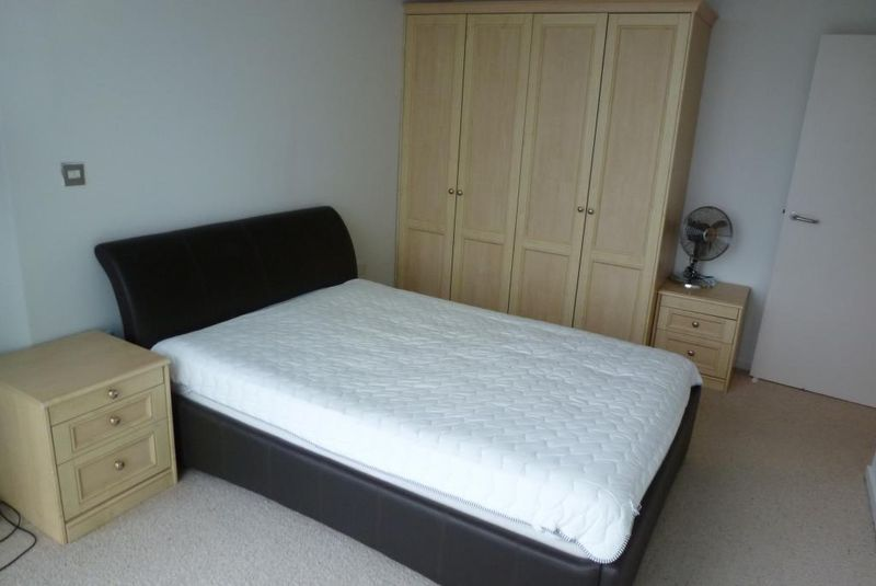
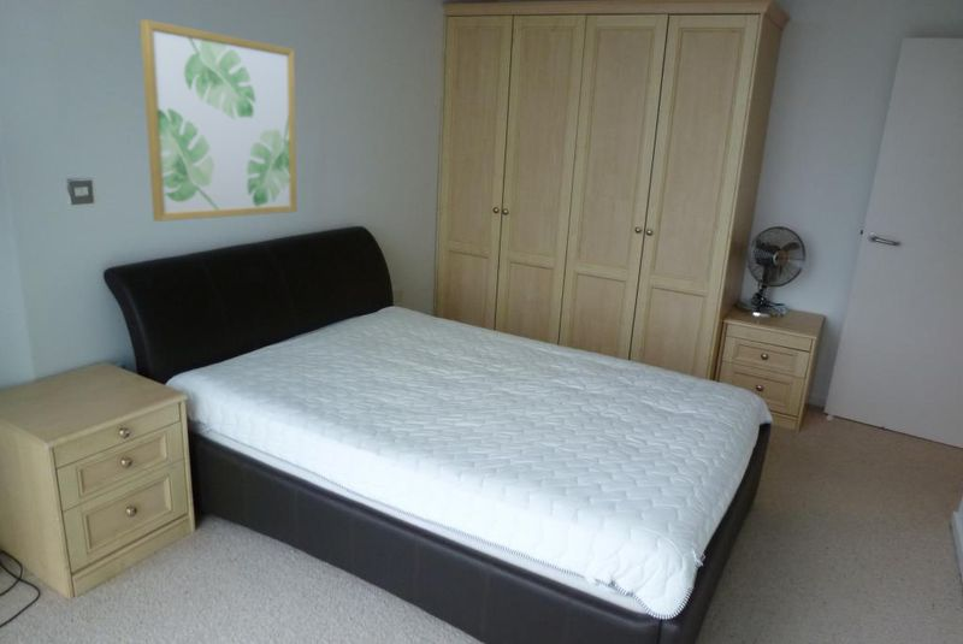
+ wall art (229, 128)
